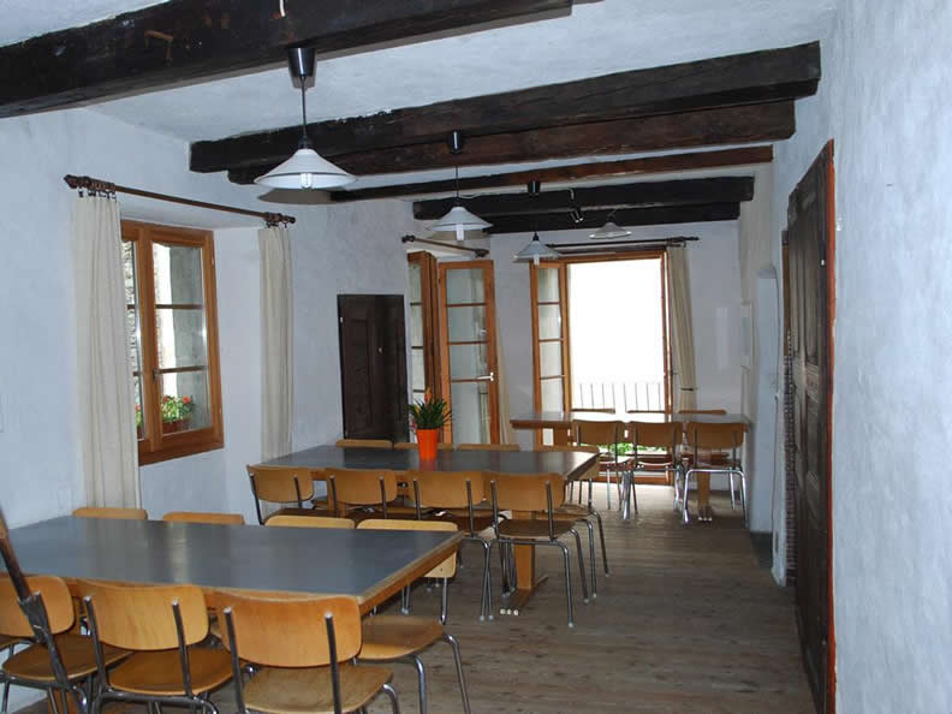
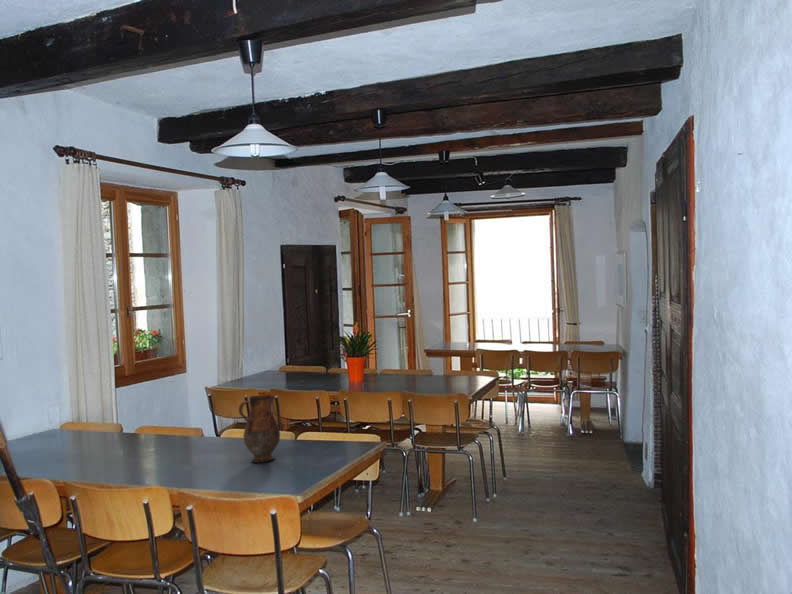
+ pitcher (258, 429)
